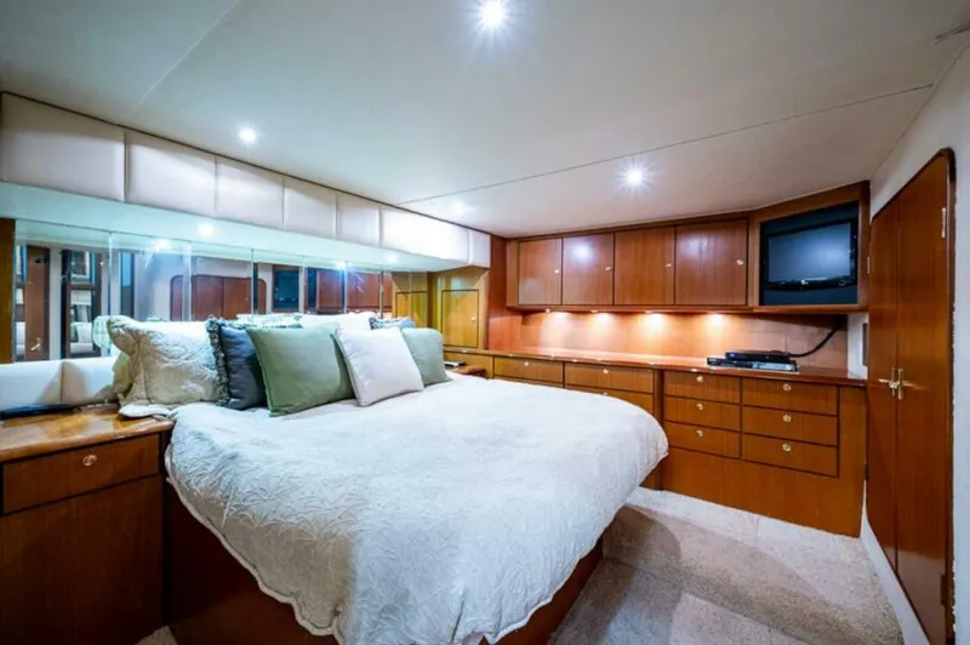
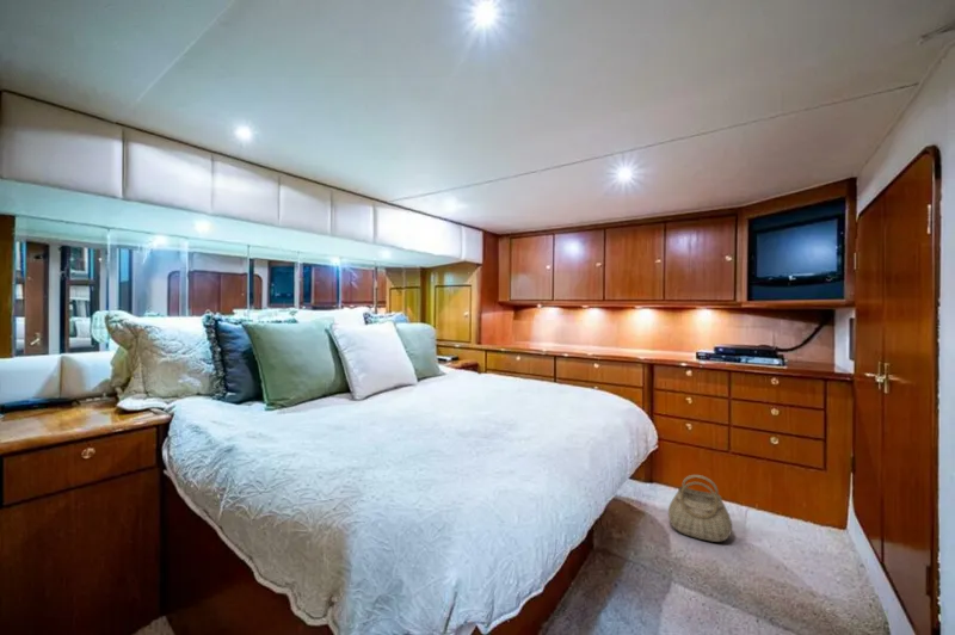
+ basket (698, 505)
